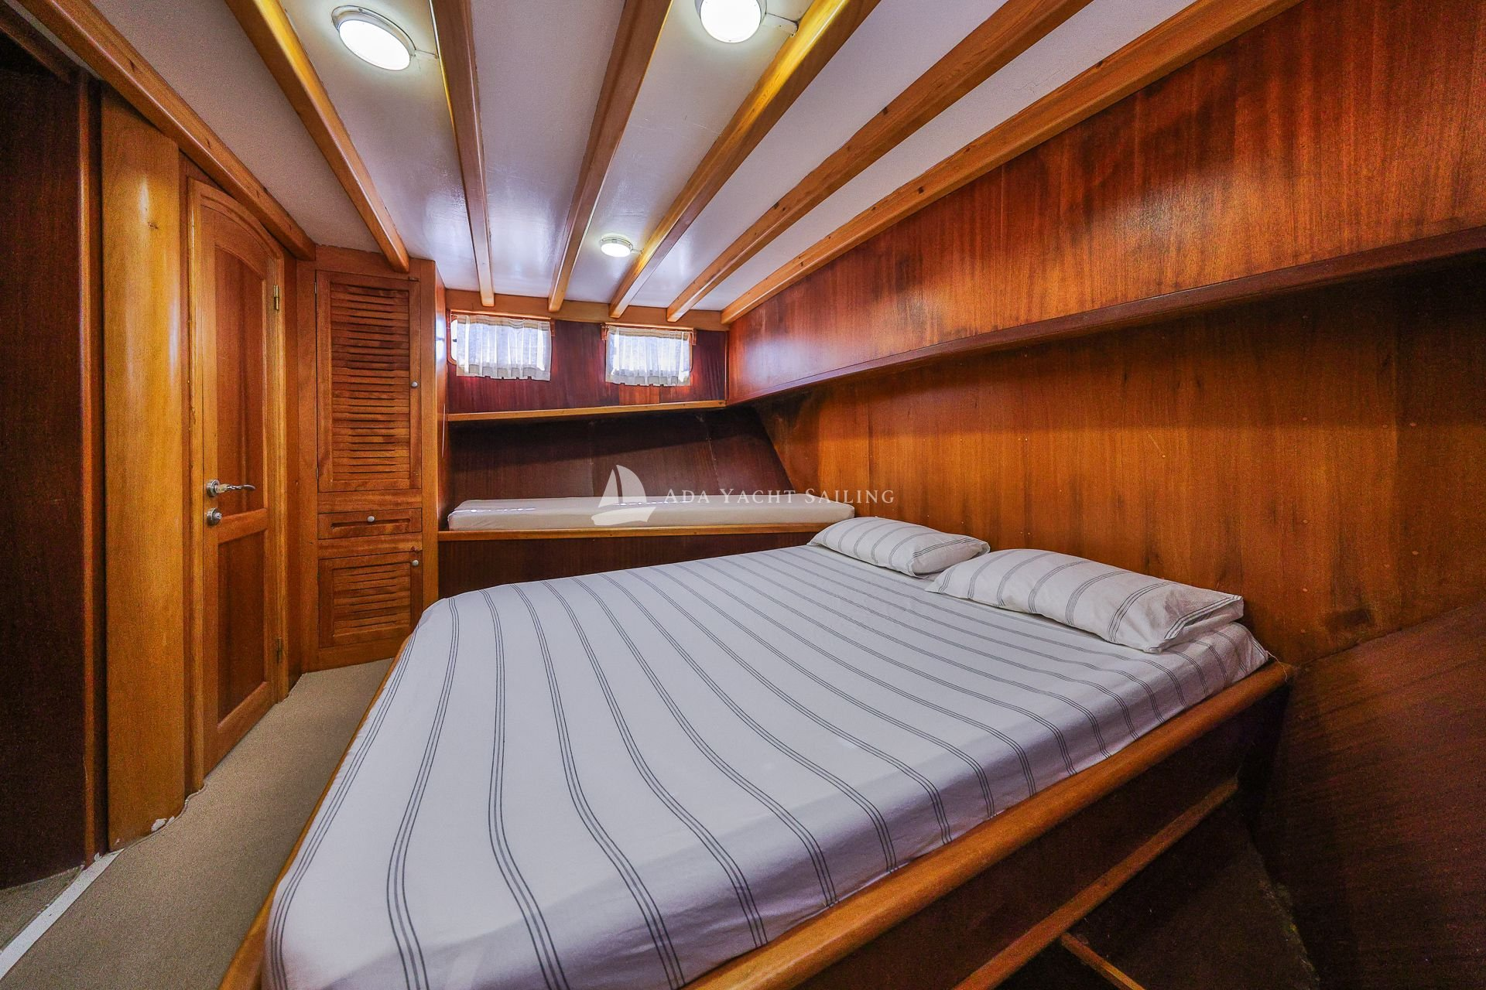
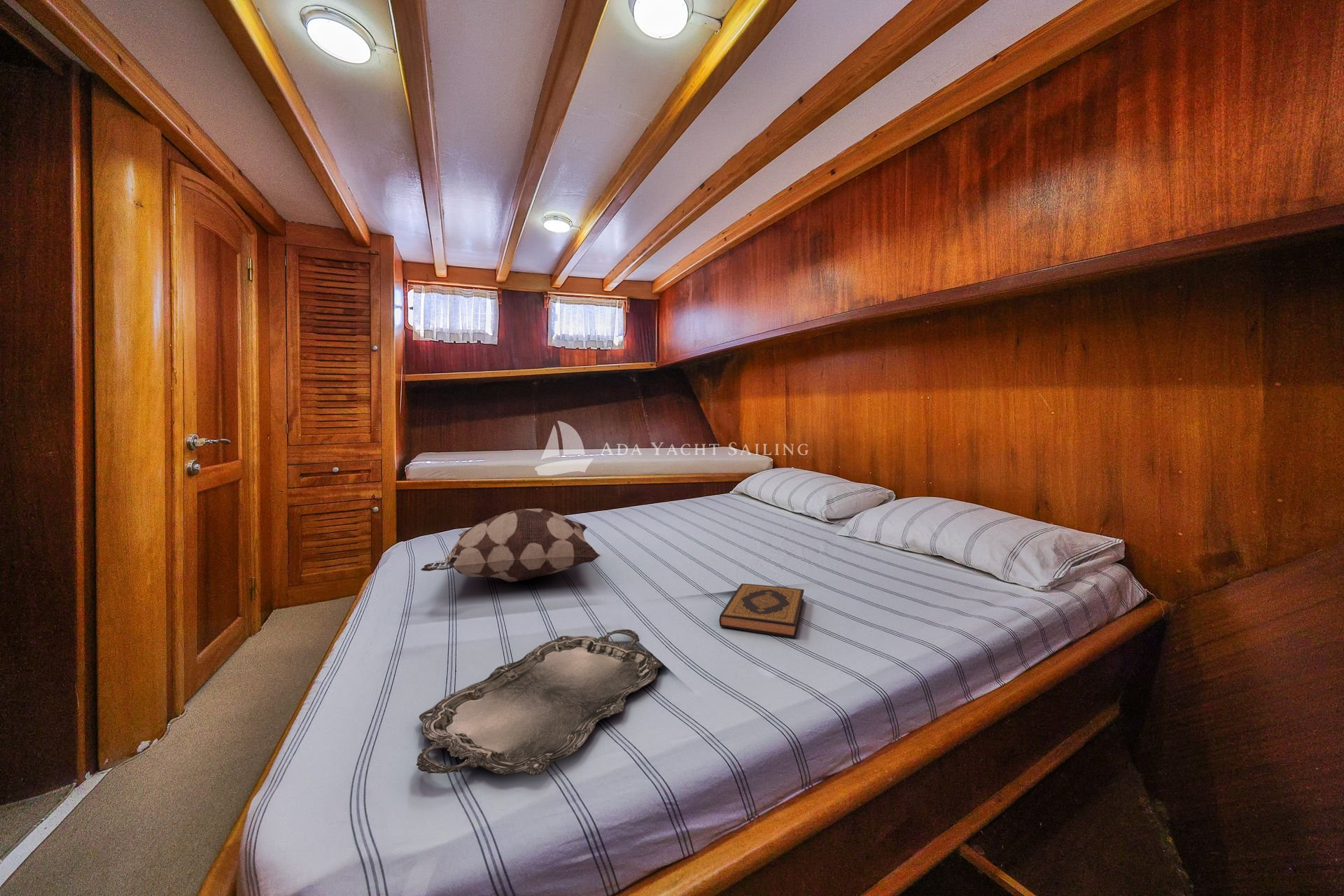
+ hardback book (764, 606)
+ decorative pillow (520, 545)
+ serving tray (554, 687)
